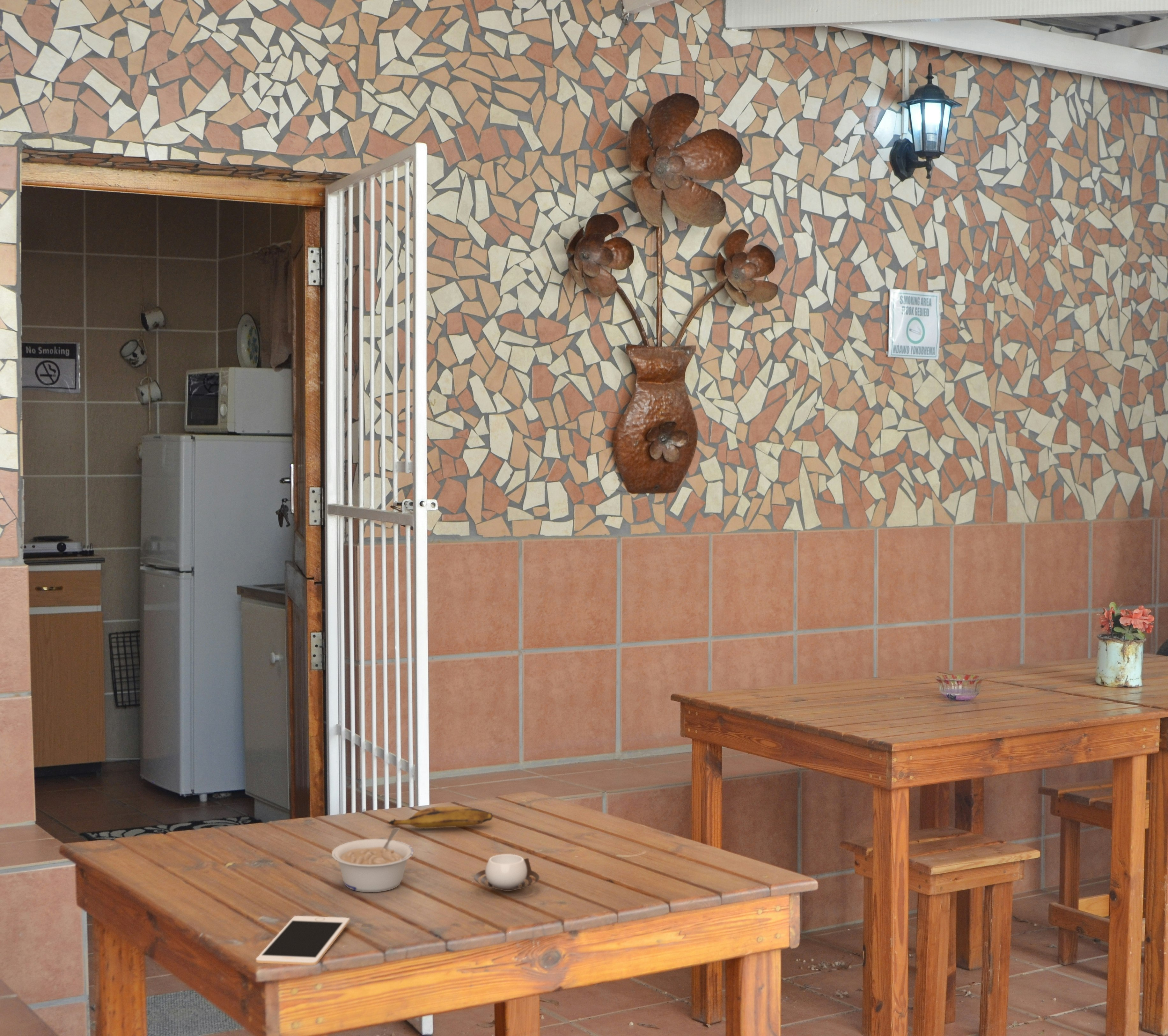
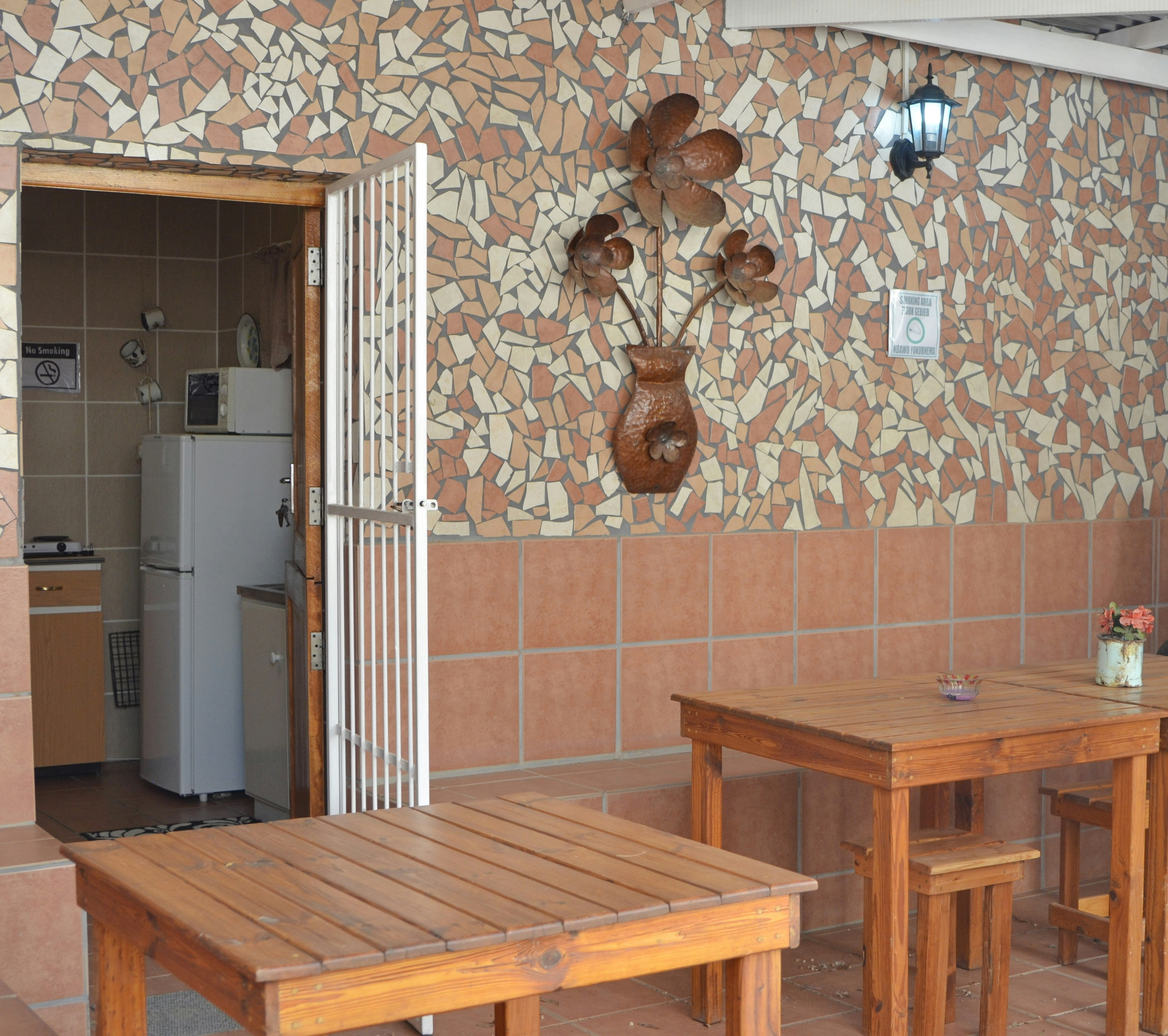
- legume (372, 863)
- cell phone (305, 940)
- banana (440, 816)
- cup (506, 874)
